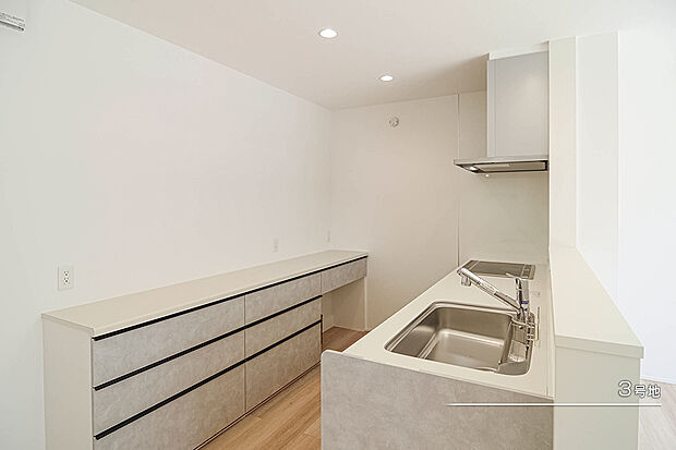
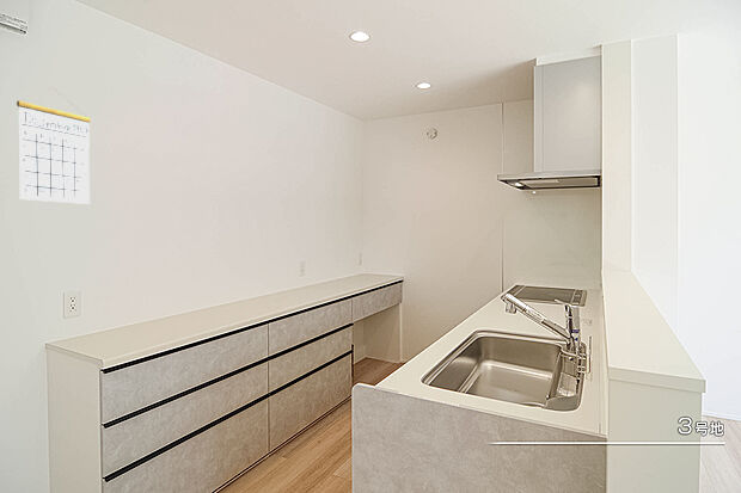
+ calendar (56, 144)
